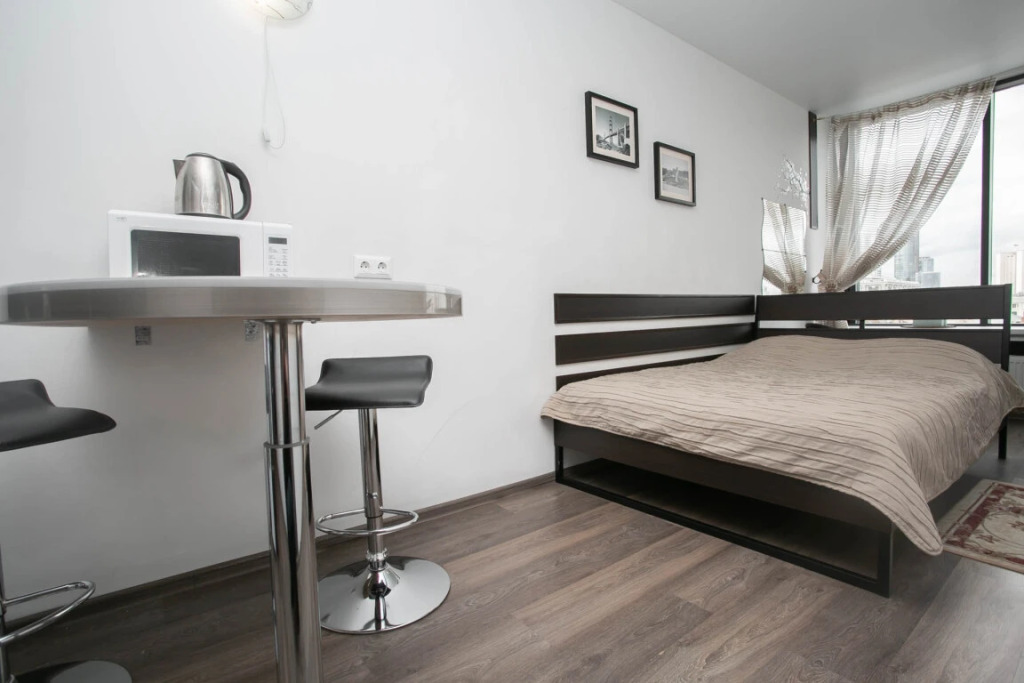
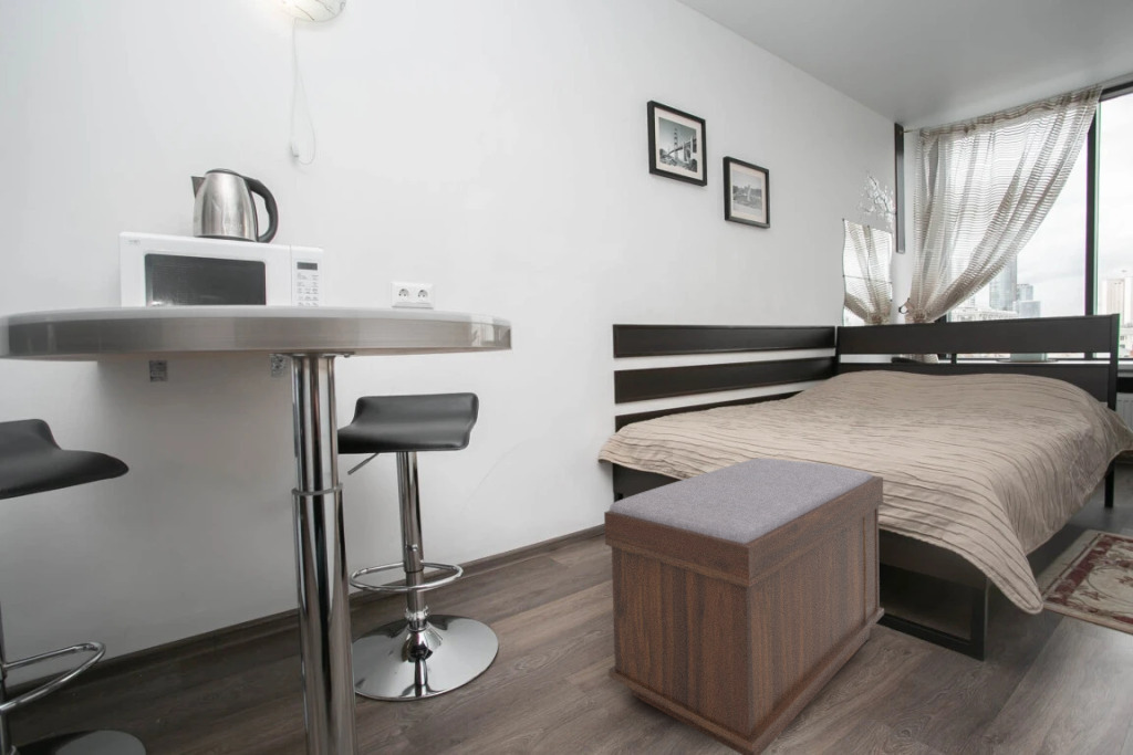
+ bench (756, 572)
